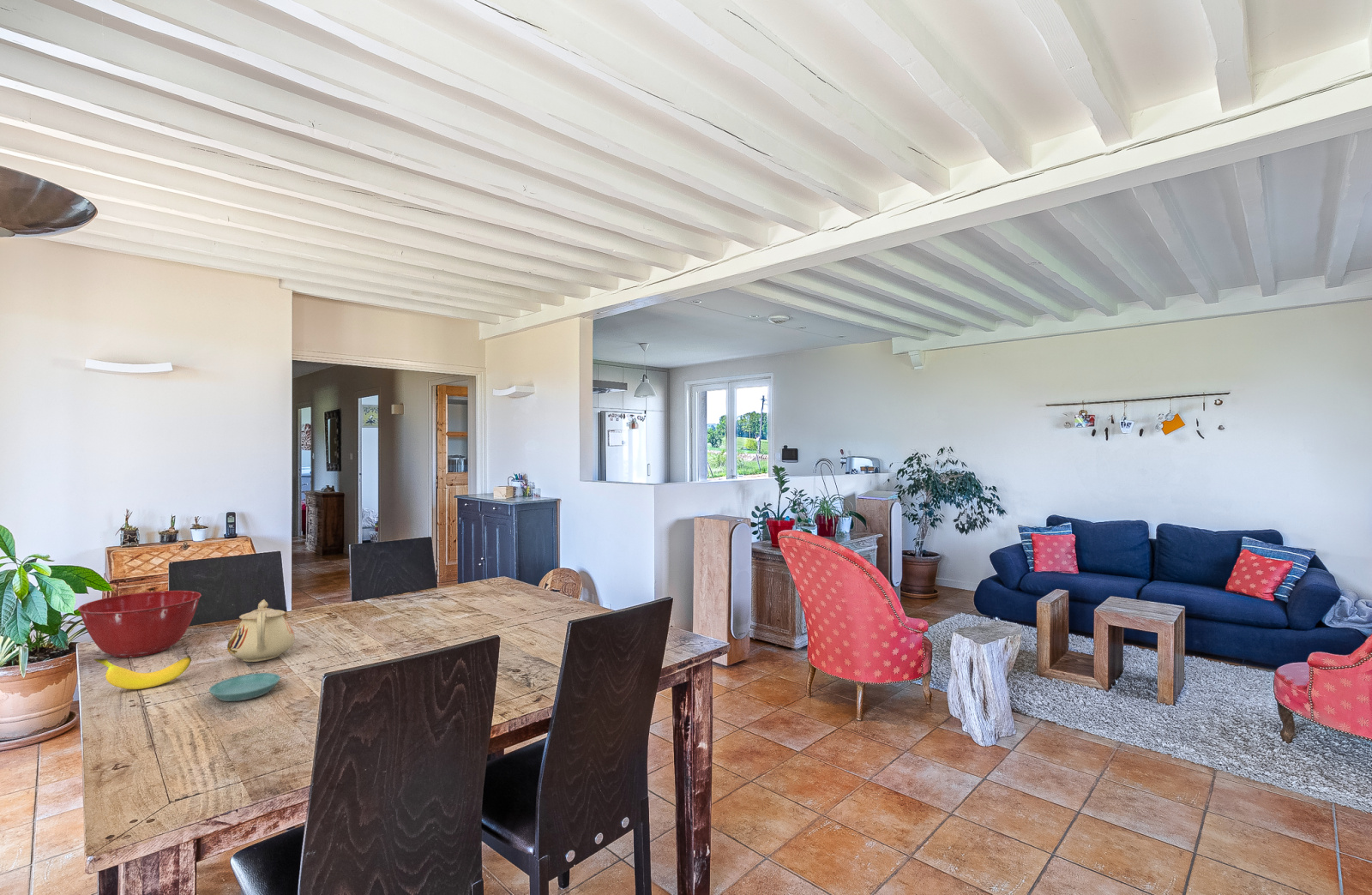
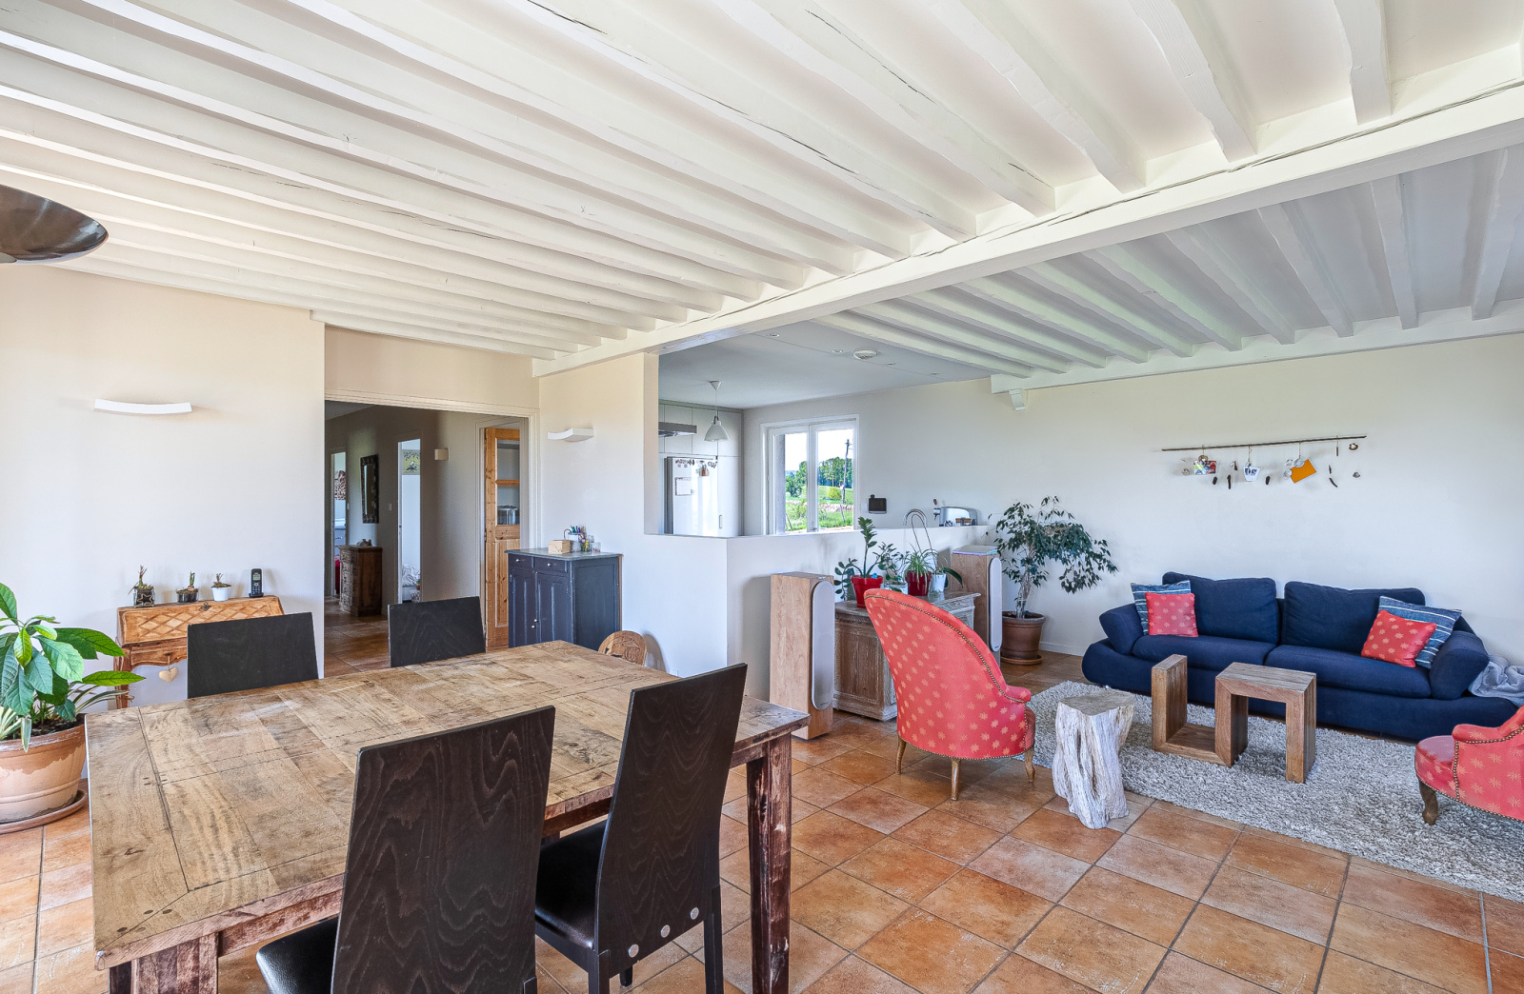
- teapot (262, 628)
- saucer (245, 688)
- banana (144, 673)
- mixing bowl (142, 625)
